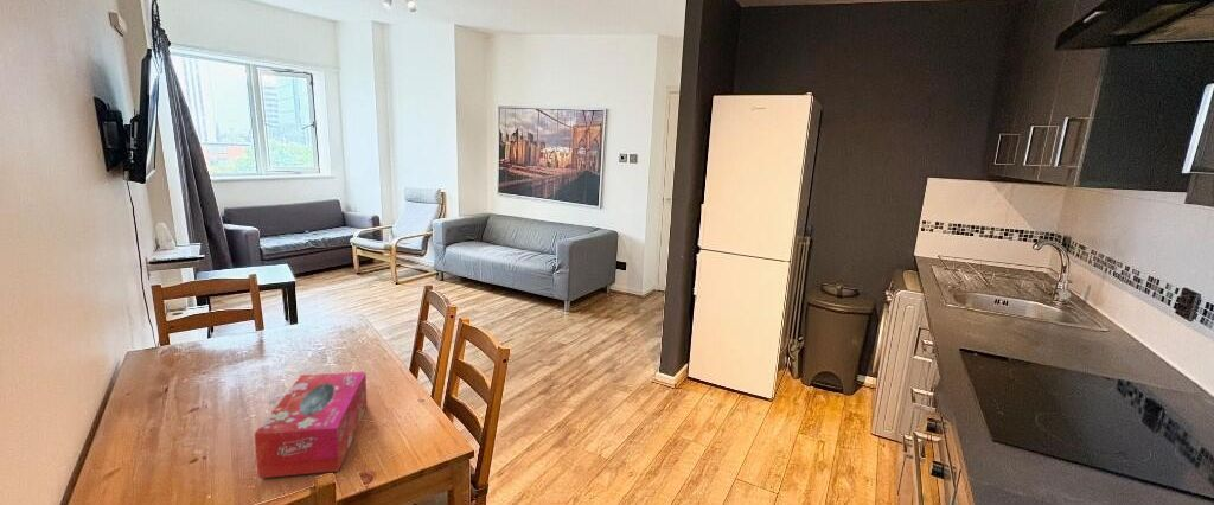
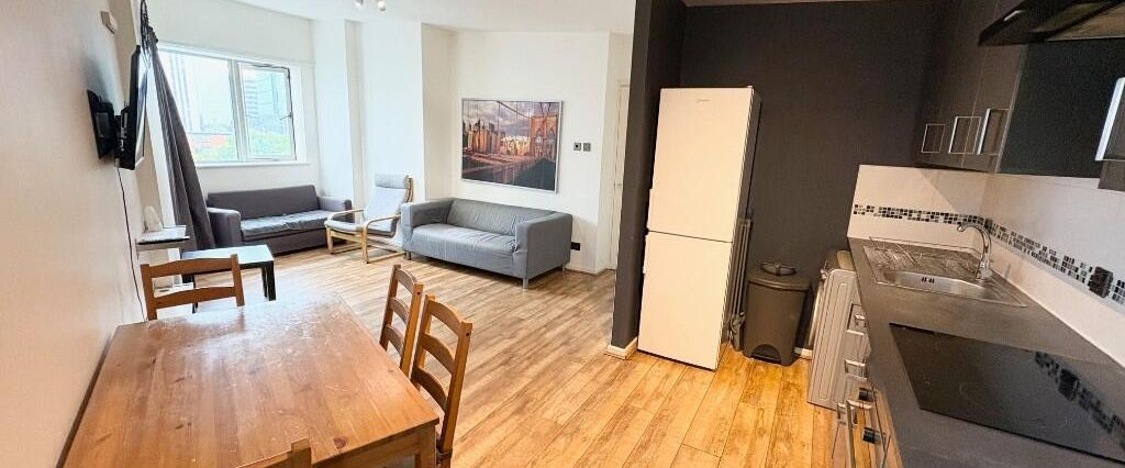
- tissue box (318, 418)
